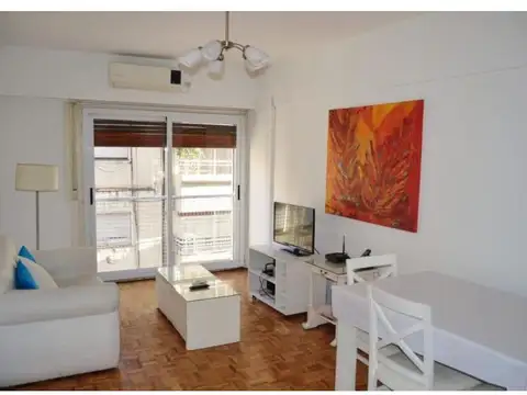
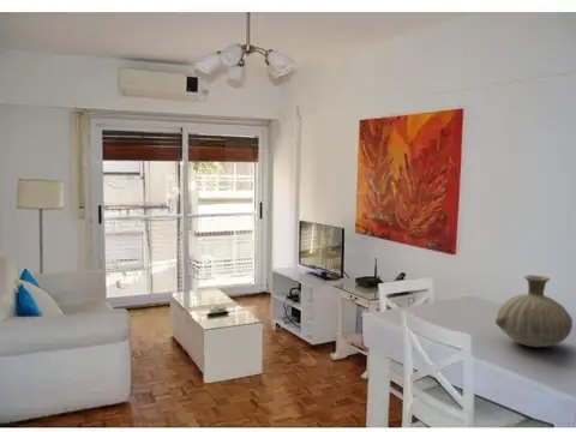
+ vase (534, 311)
